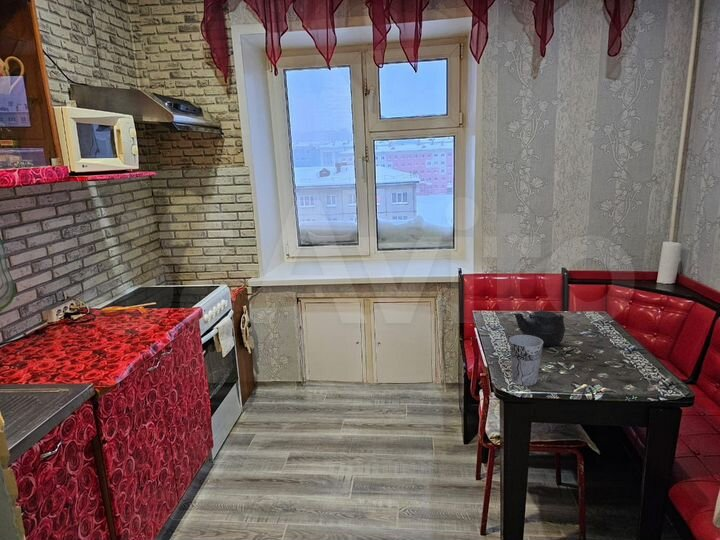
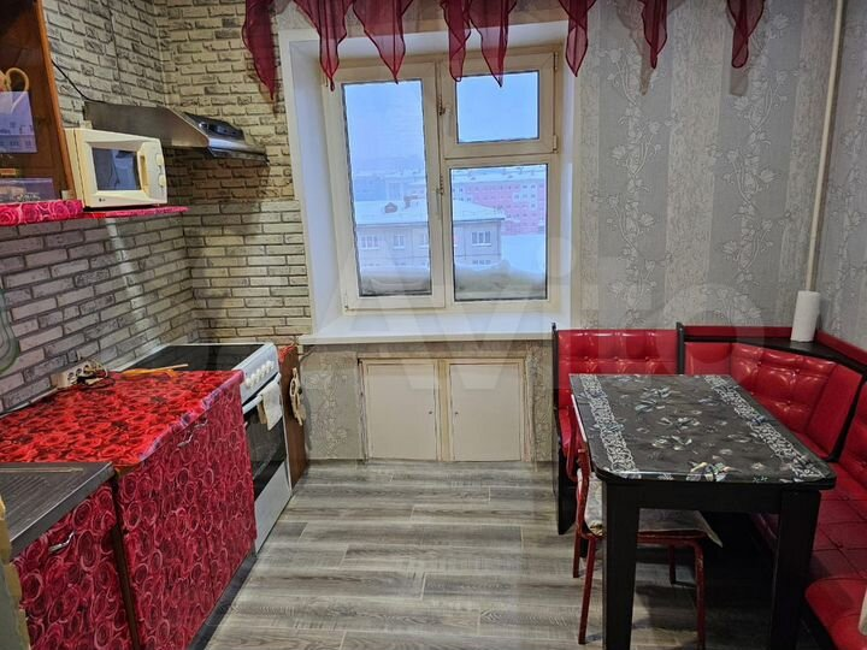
- cup (525, 360)
- teapot (539, 328)
